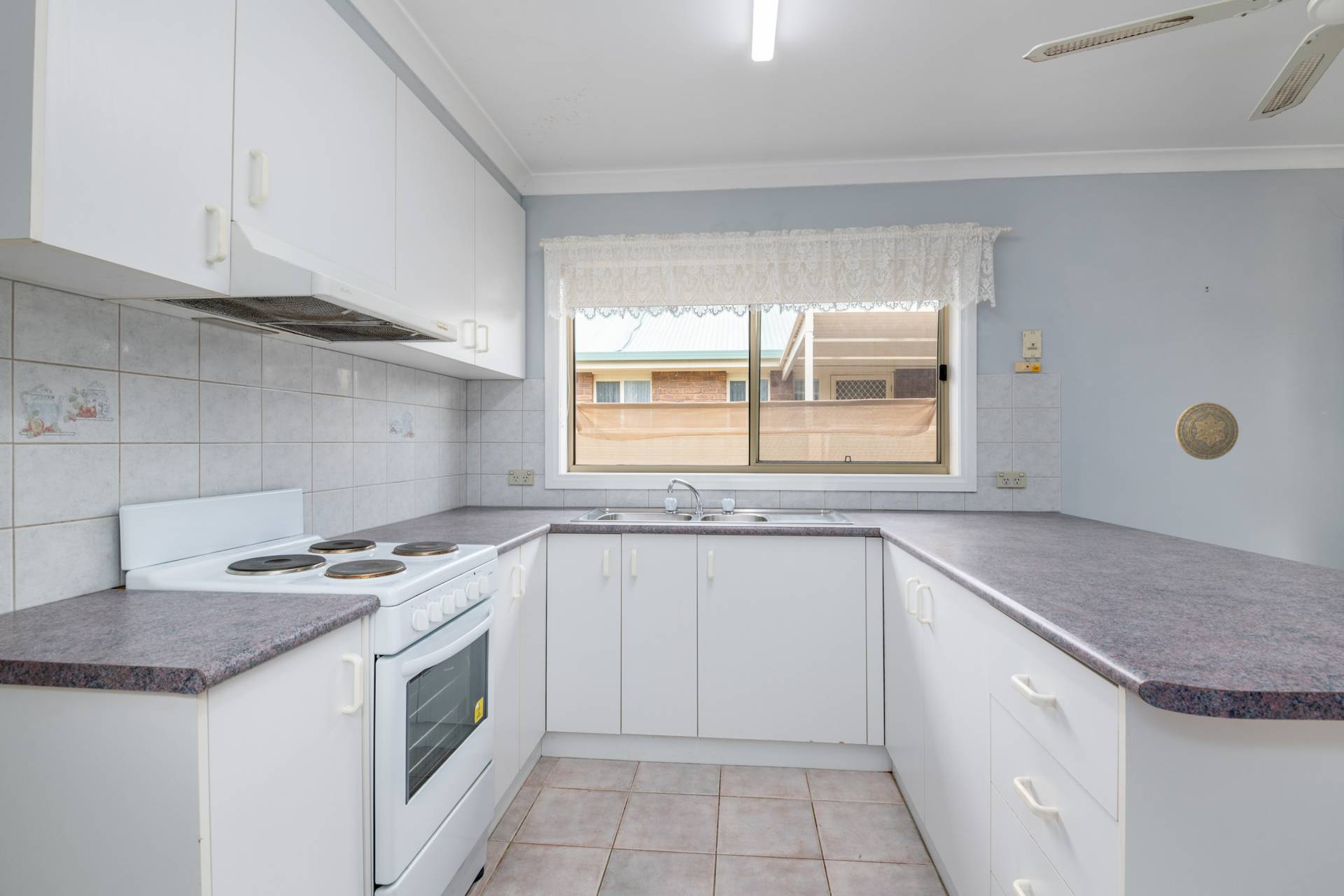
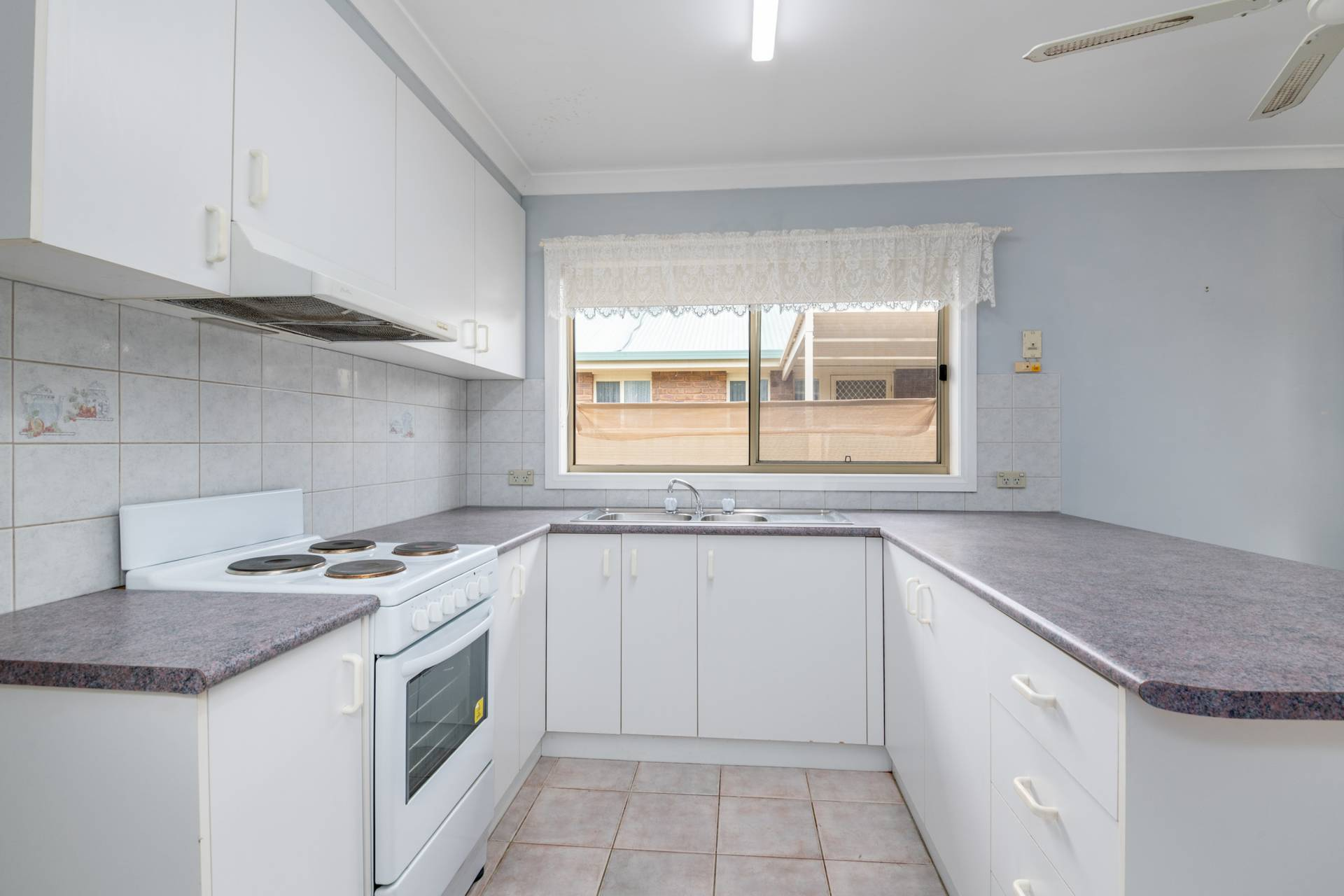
- decorative plate (1208, 430)
